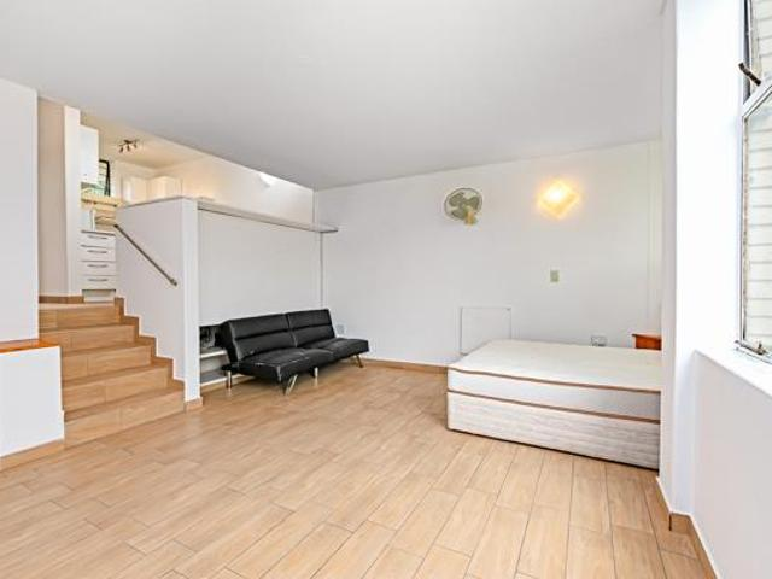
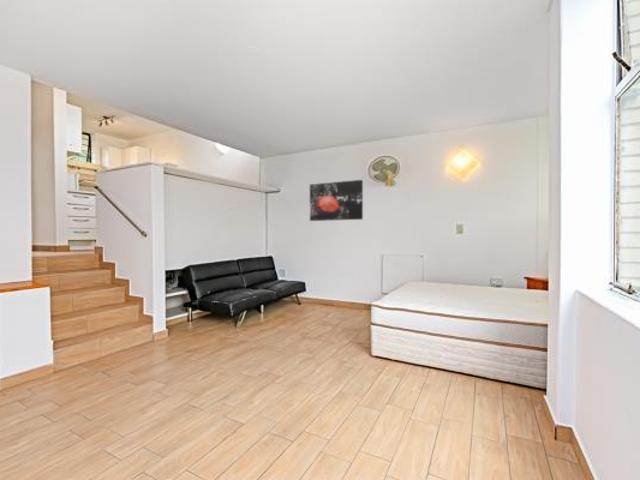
+ wall art (335, 201)
